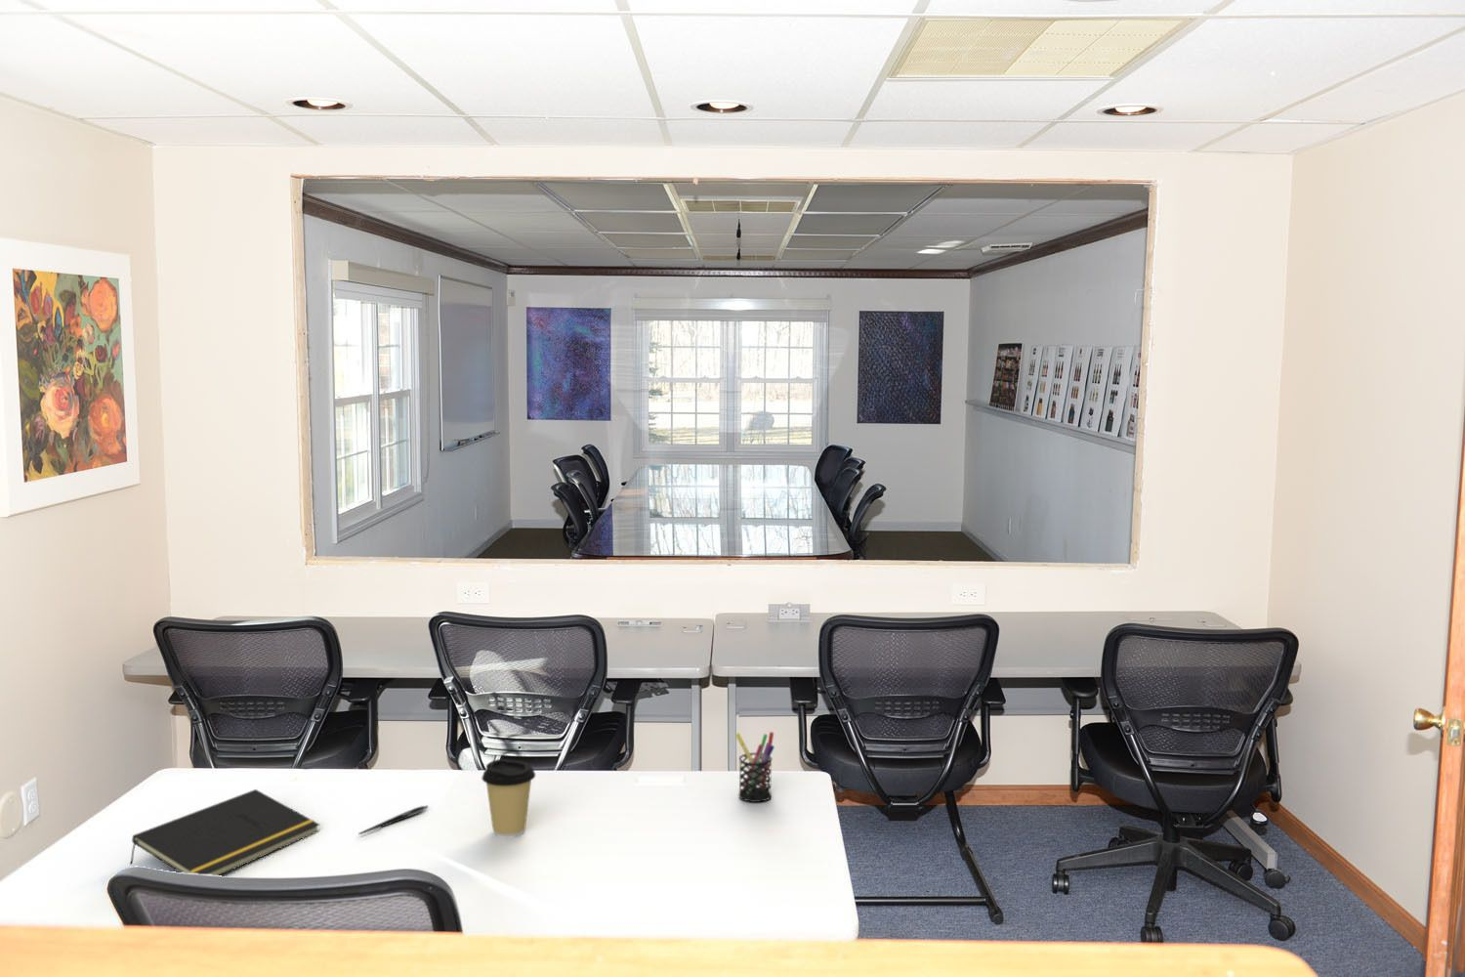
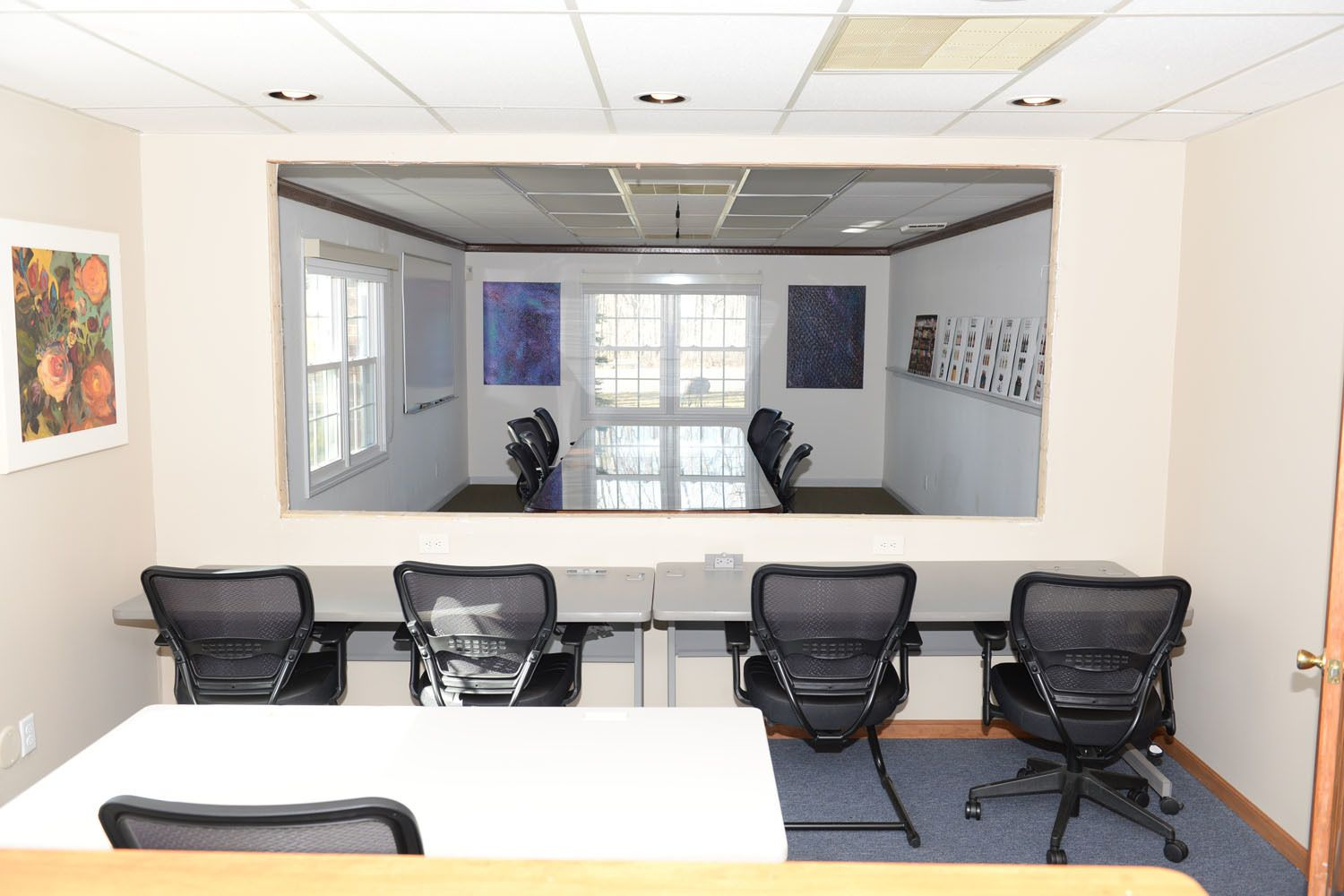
- coffee cup (509, 798)
- pen holder (758, 762)
- pen (394, 819)
- notepad (229, 832)
